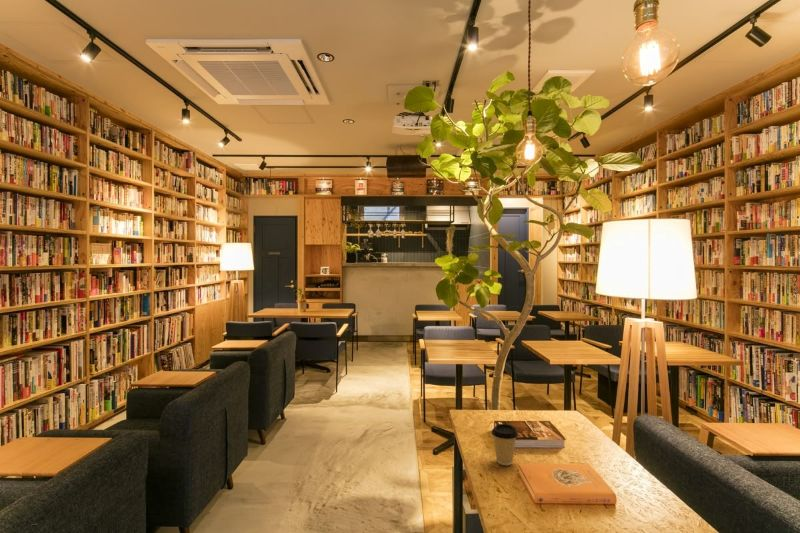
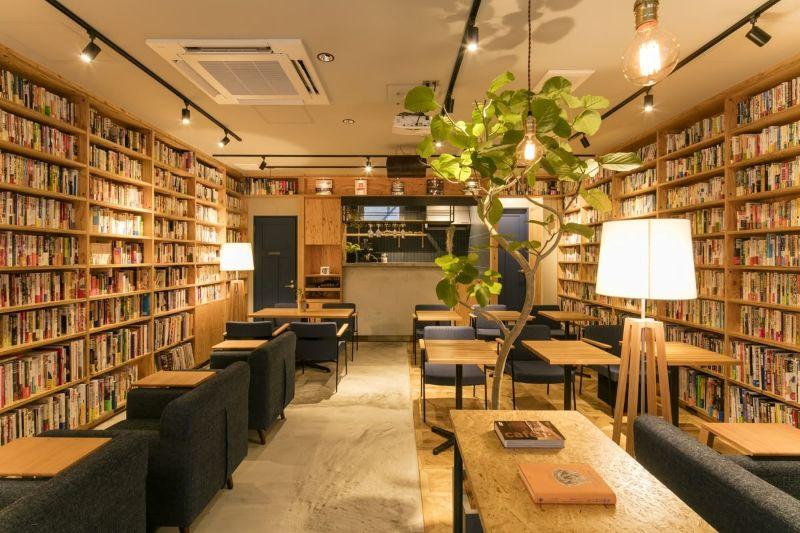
- coffee cup (504, 444)
